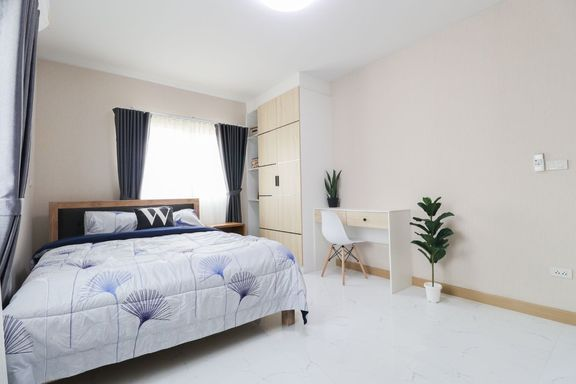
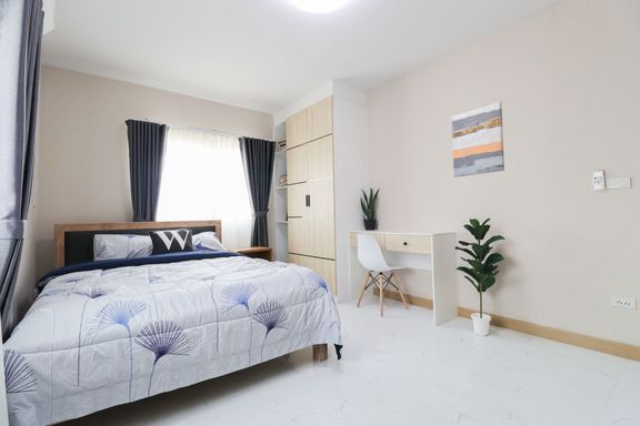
+ wall art (476, 141)
